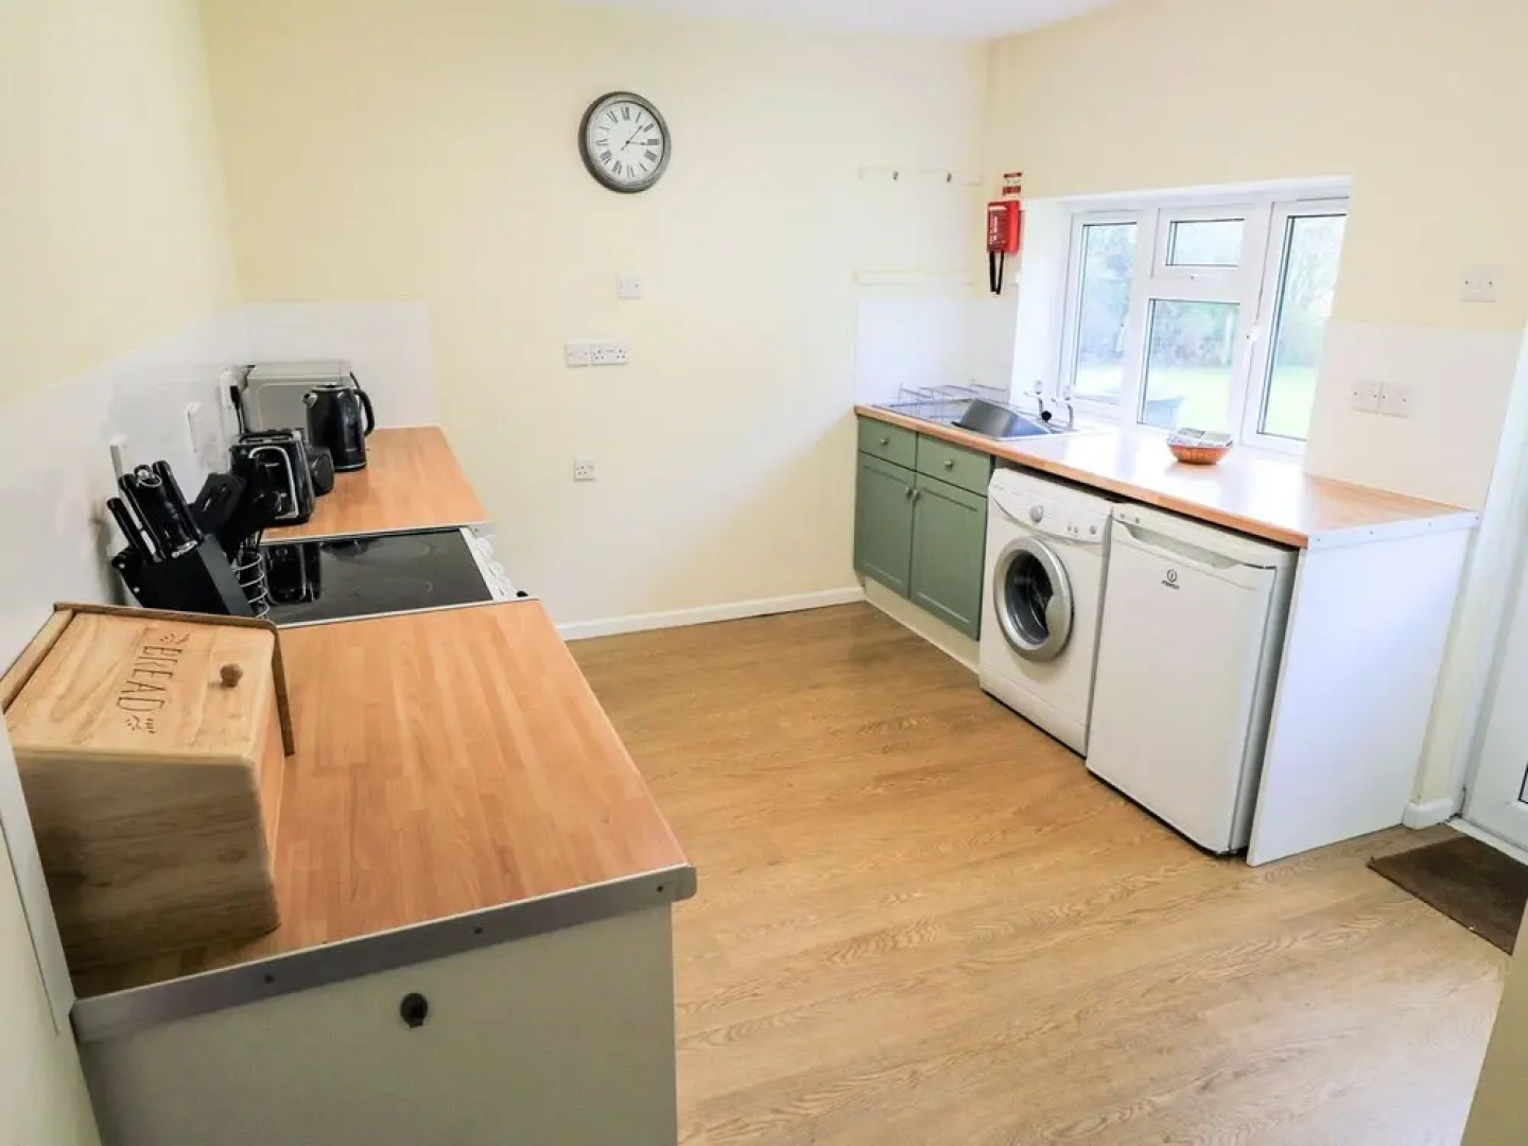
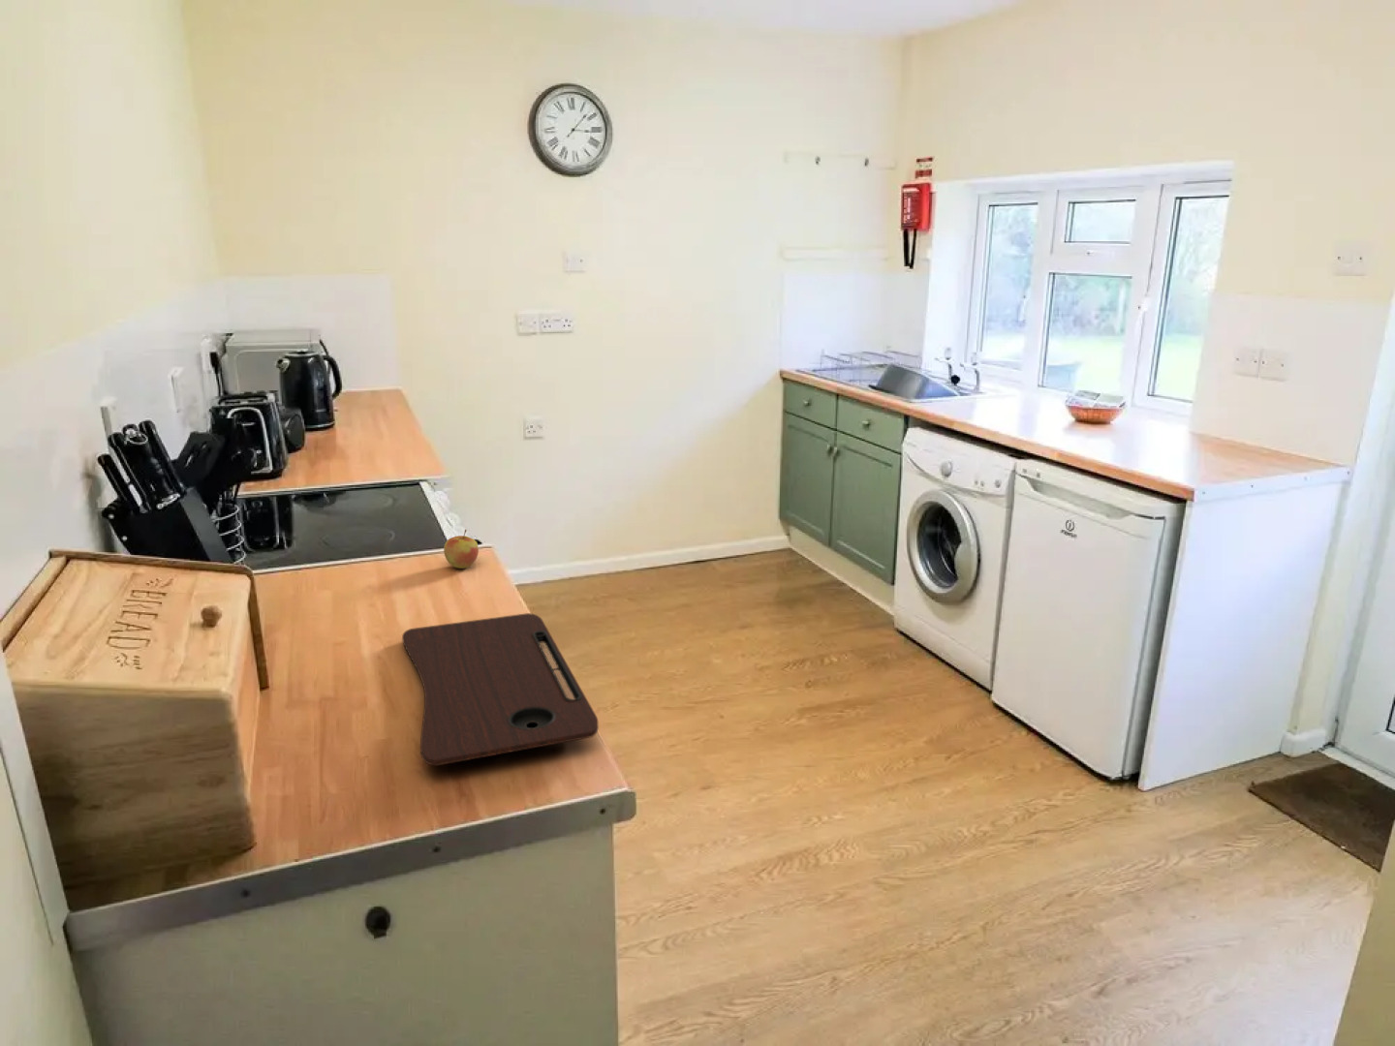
+ cutting board (490, 680)
+ apple (460, 548)
